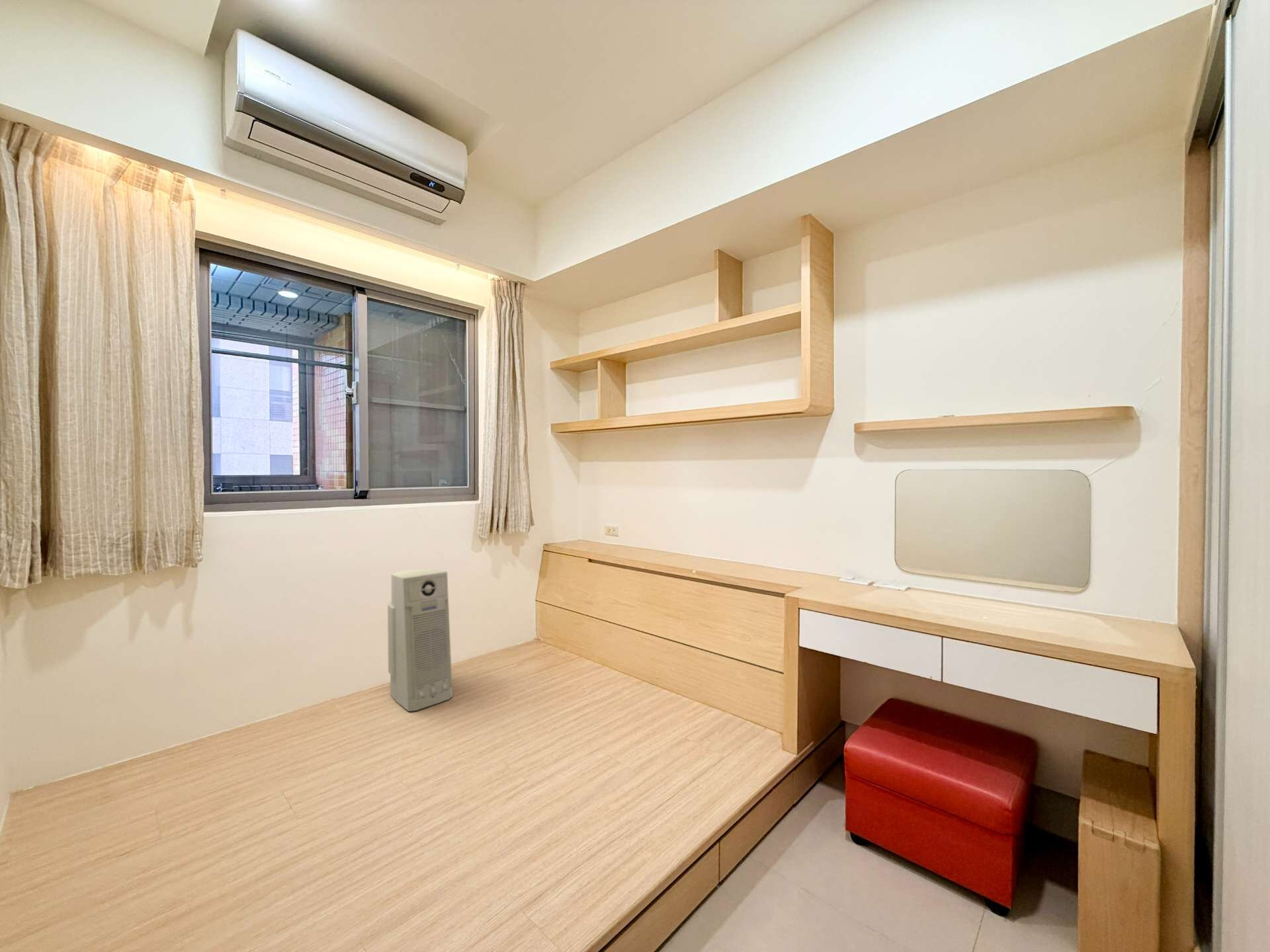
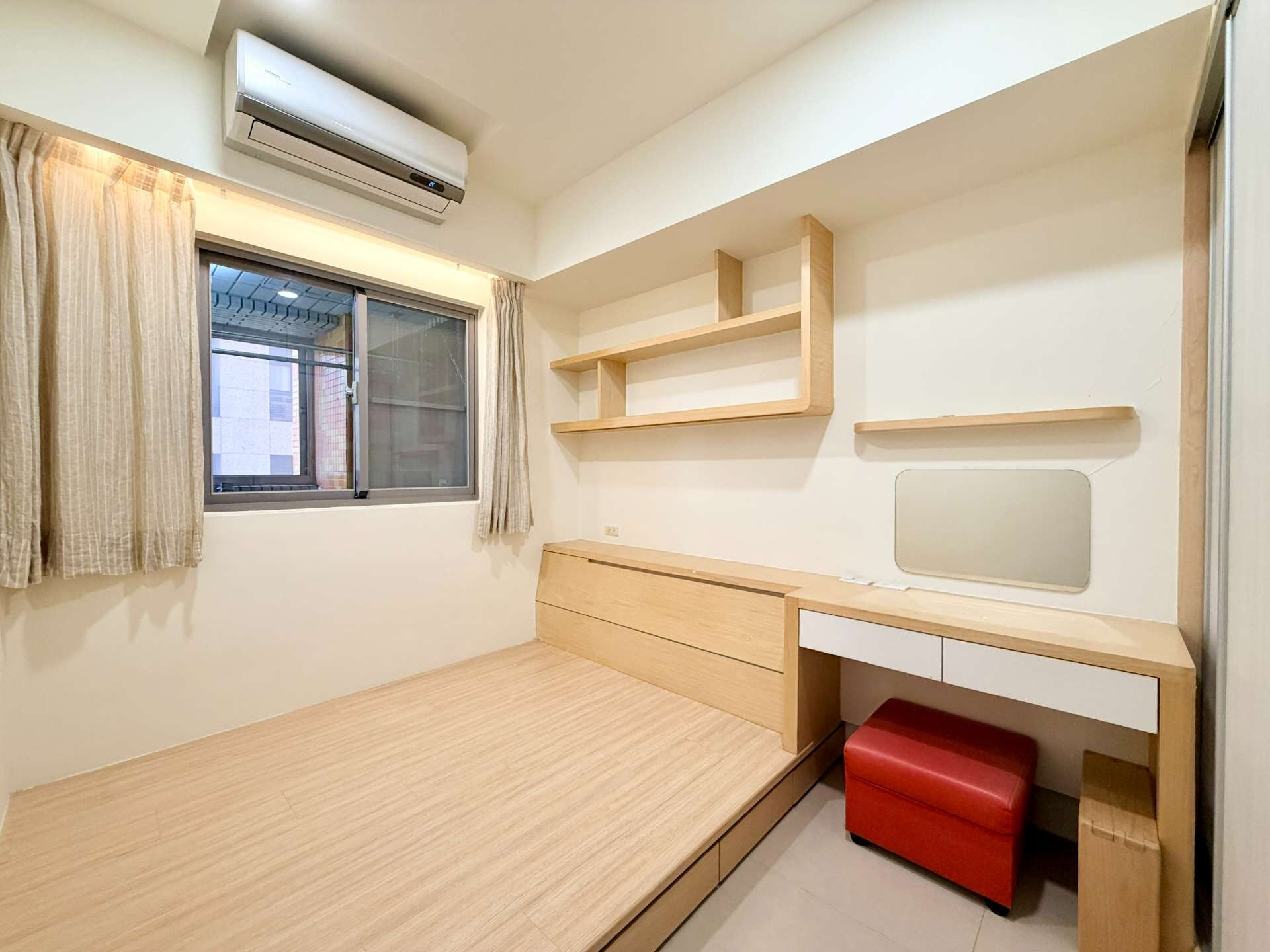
- air purifier (417, 633)
